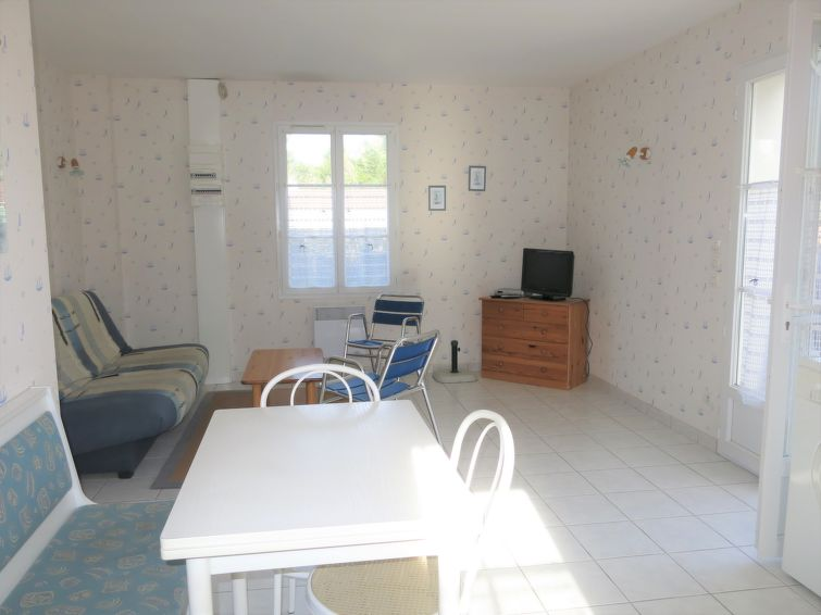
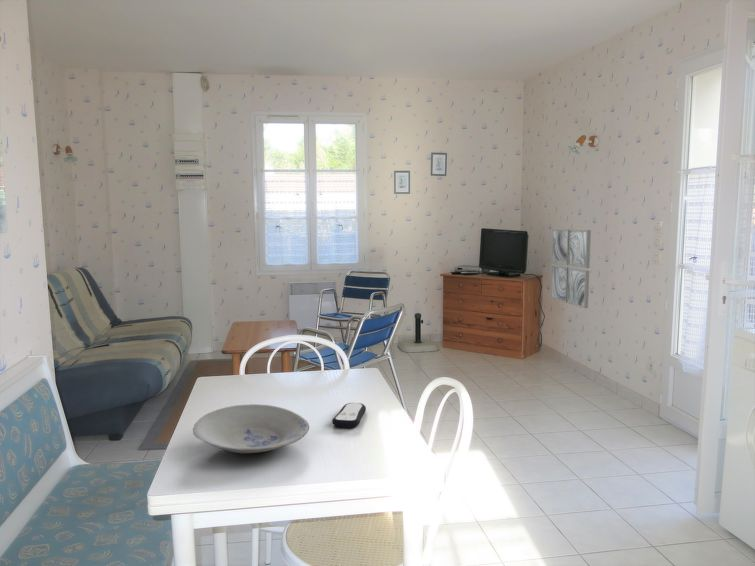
+ remote control (350, 414)
+ bowl (252, 433)
+ wall art (569, 265)
